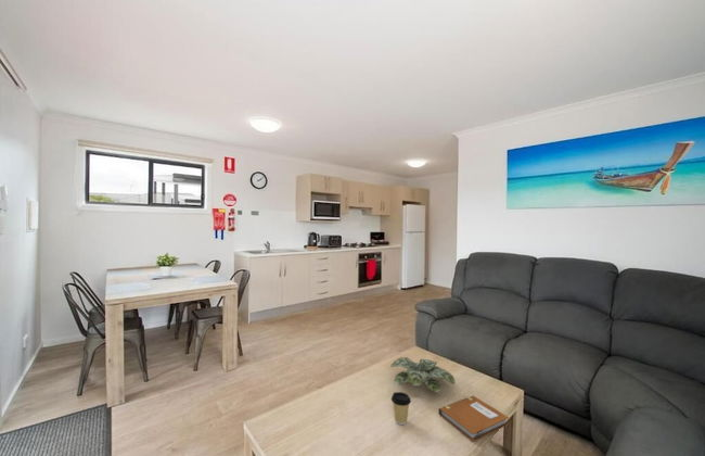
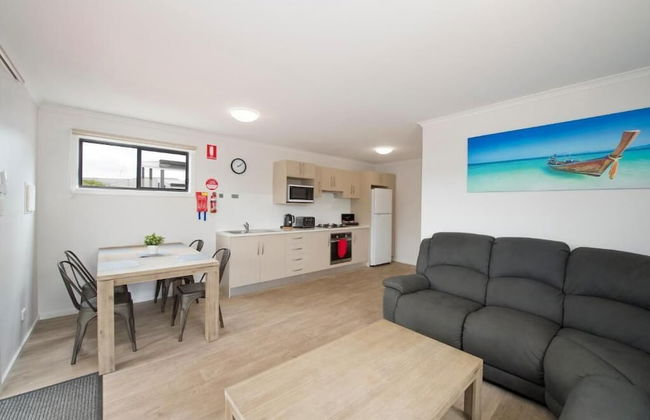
- notebook (473, 415)
- coffee cup (400, 408)
- plant (423, 375)
